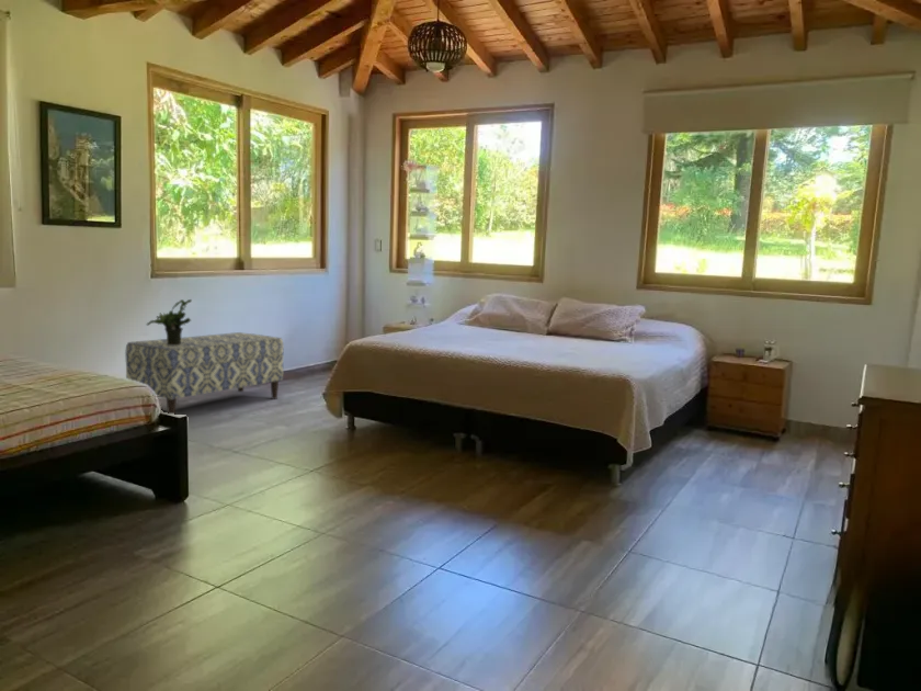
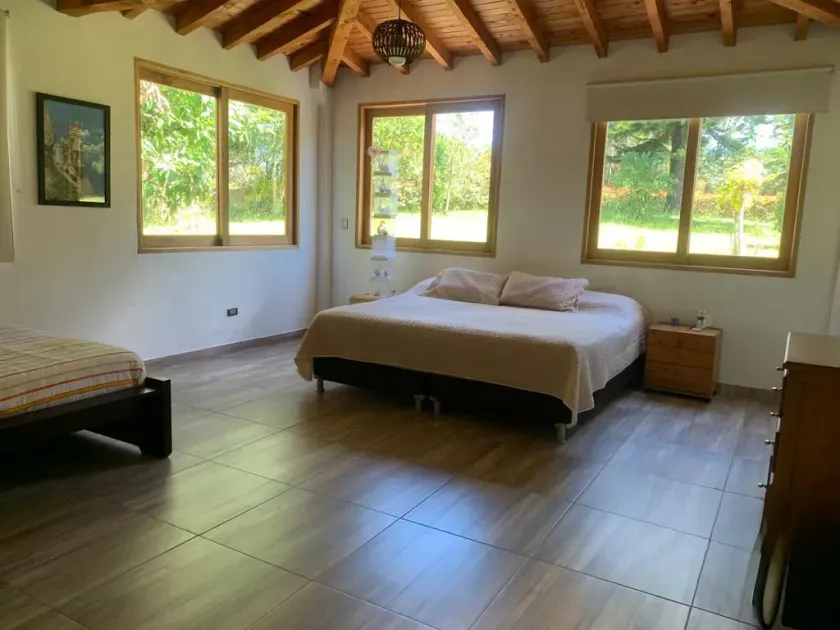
- potted plant (173, 320)
- bench (209, 372)
